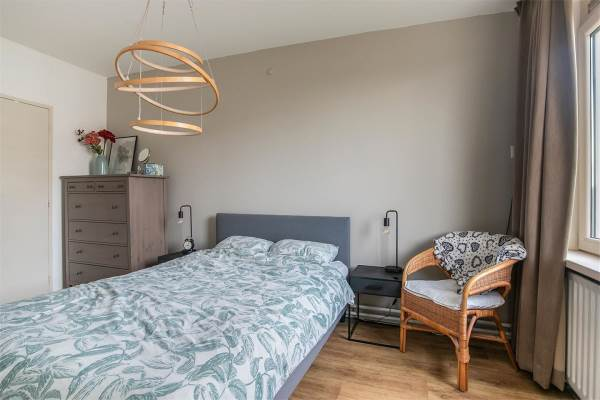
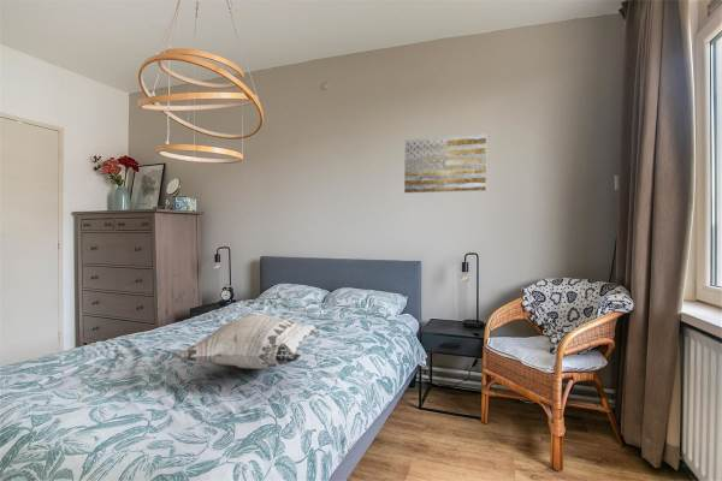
+ wall art (444, 164)
+ decorative pillow (256, 340)
